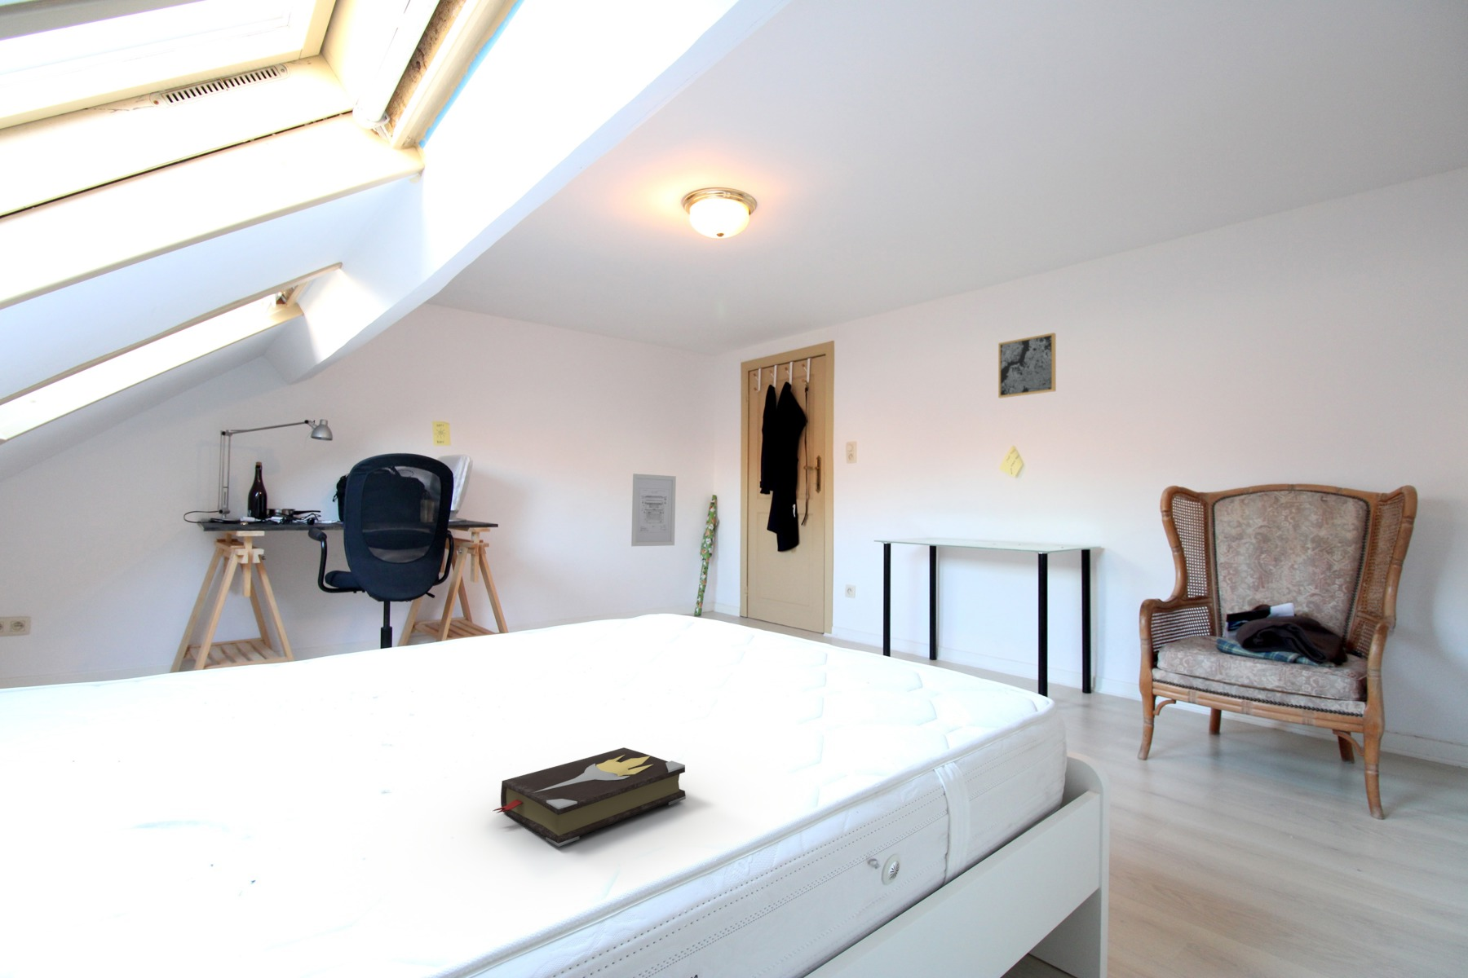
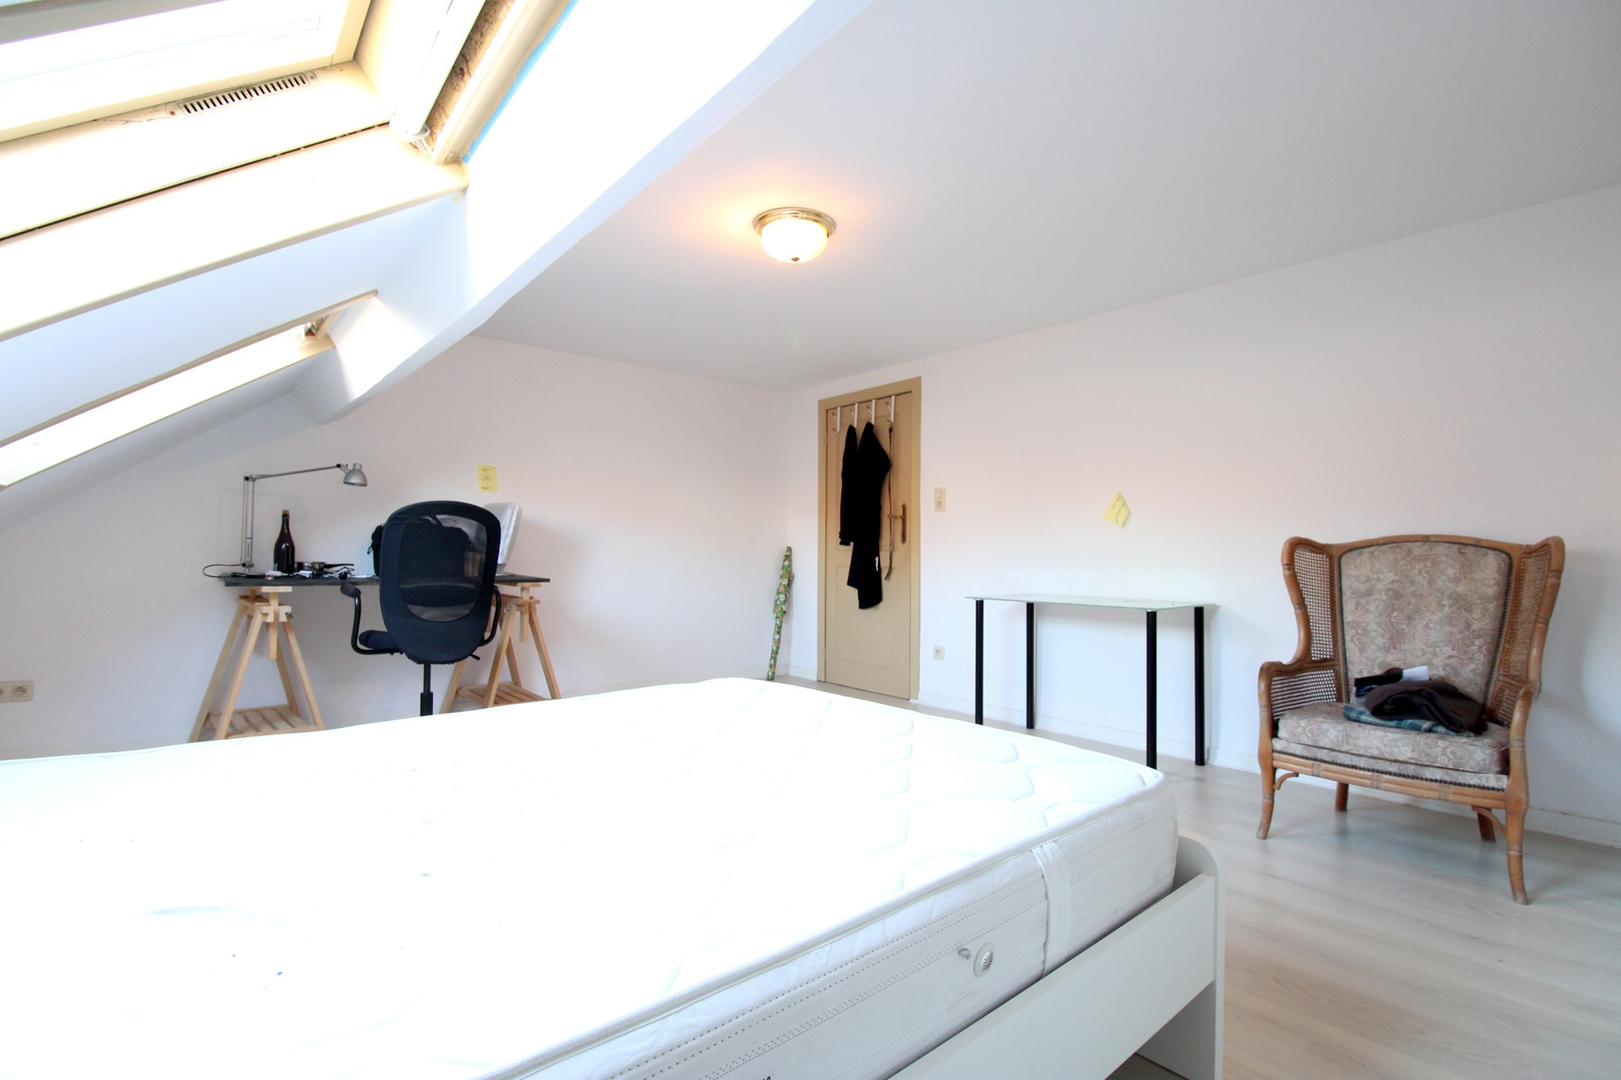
- wall art (654, 510)
- wall art (1026, 366)
- hardback book (594, 787)
